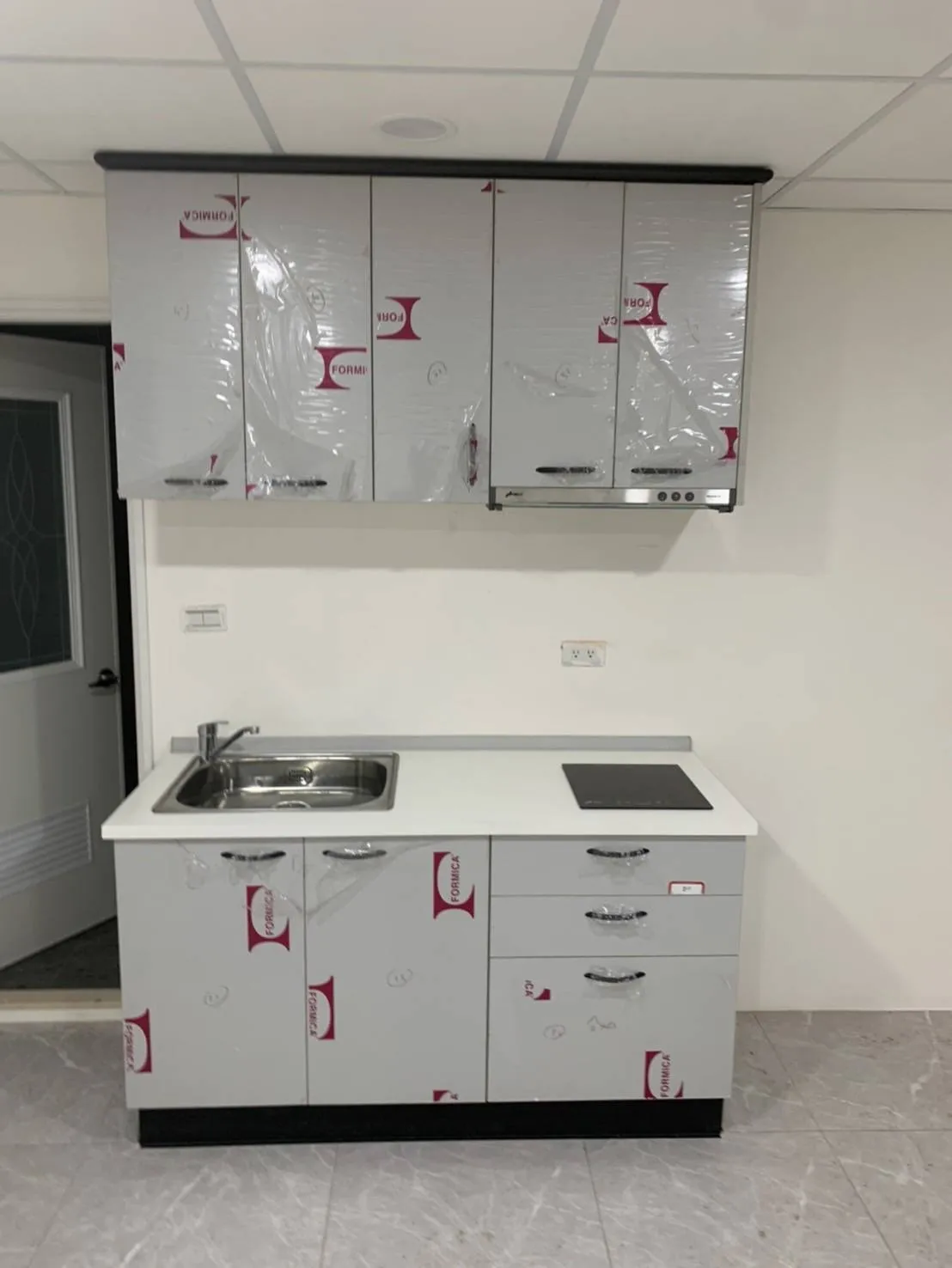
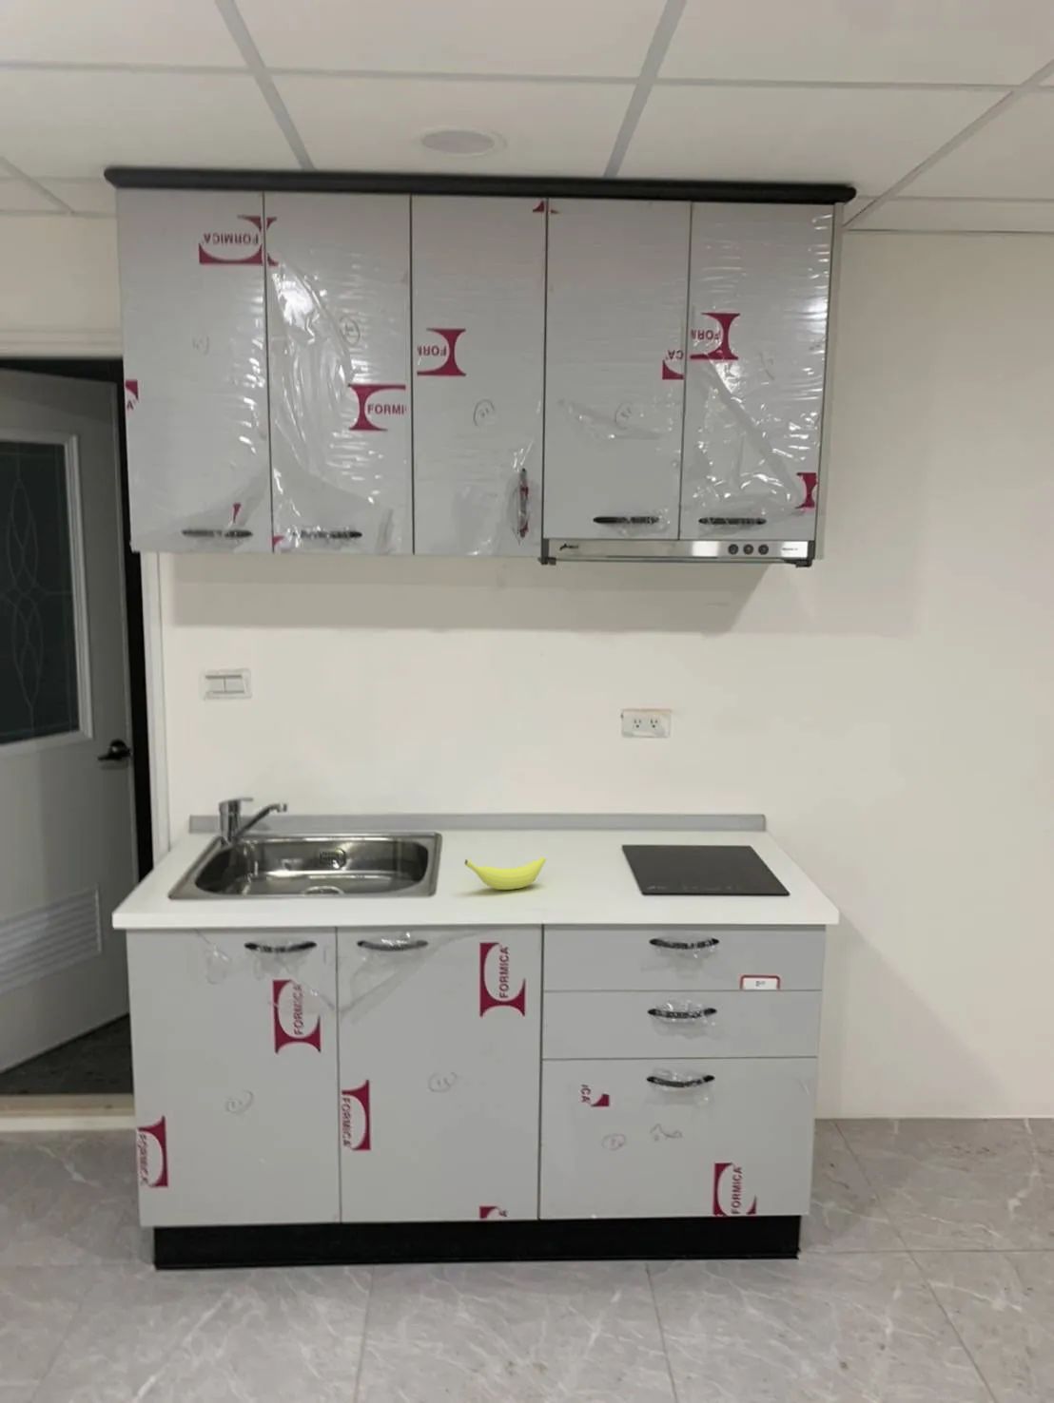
+ banana (505, 872)
